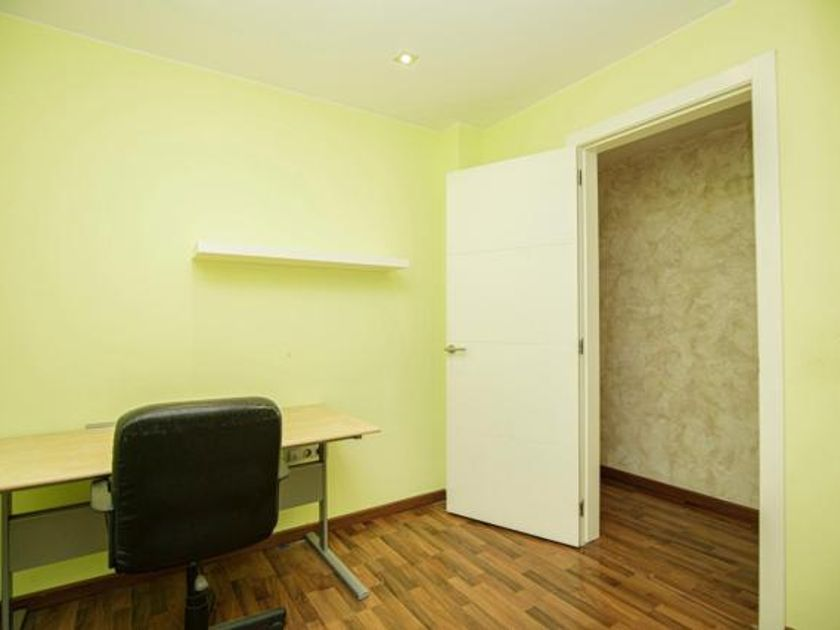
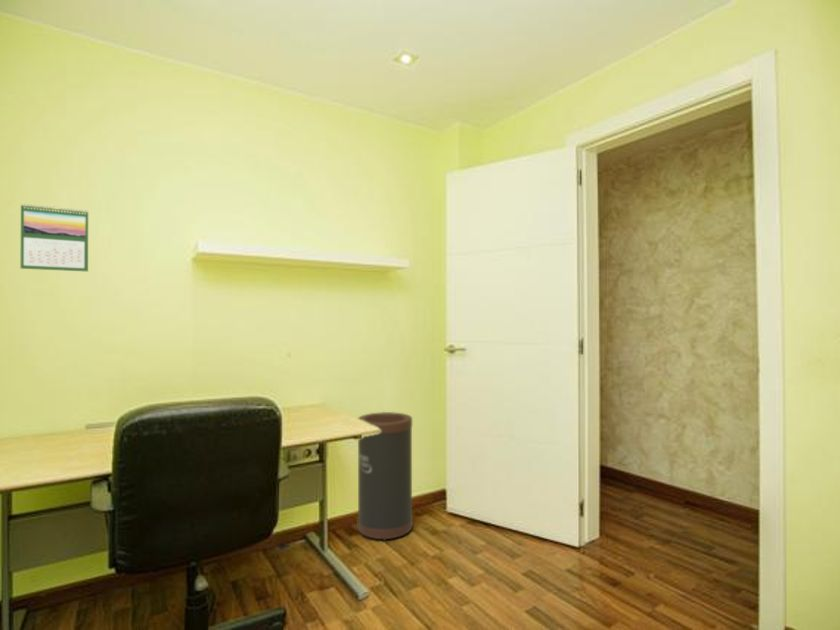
+ trash can (385, 473)
+ calendar (55, 237)
